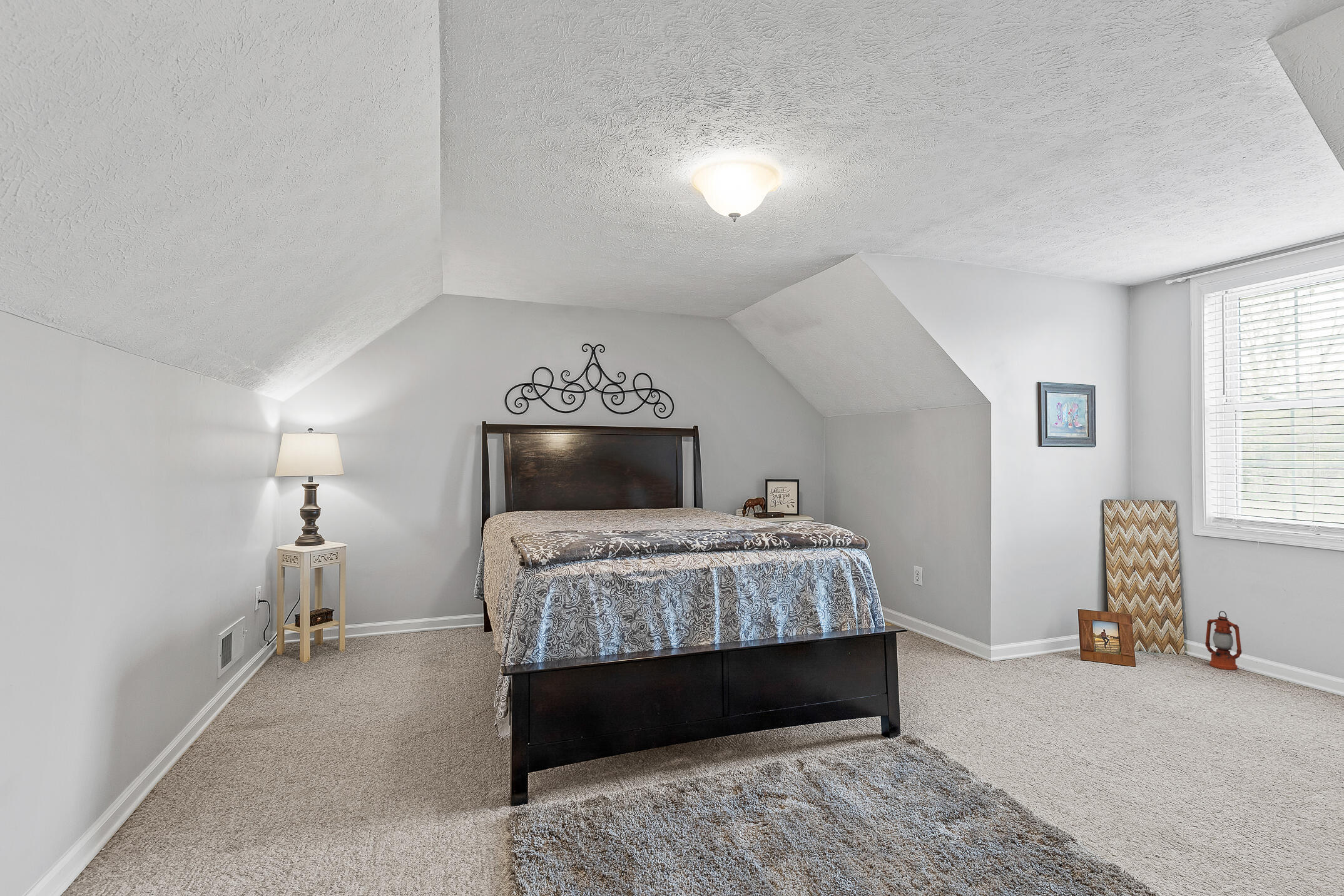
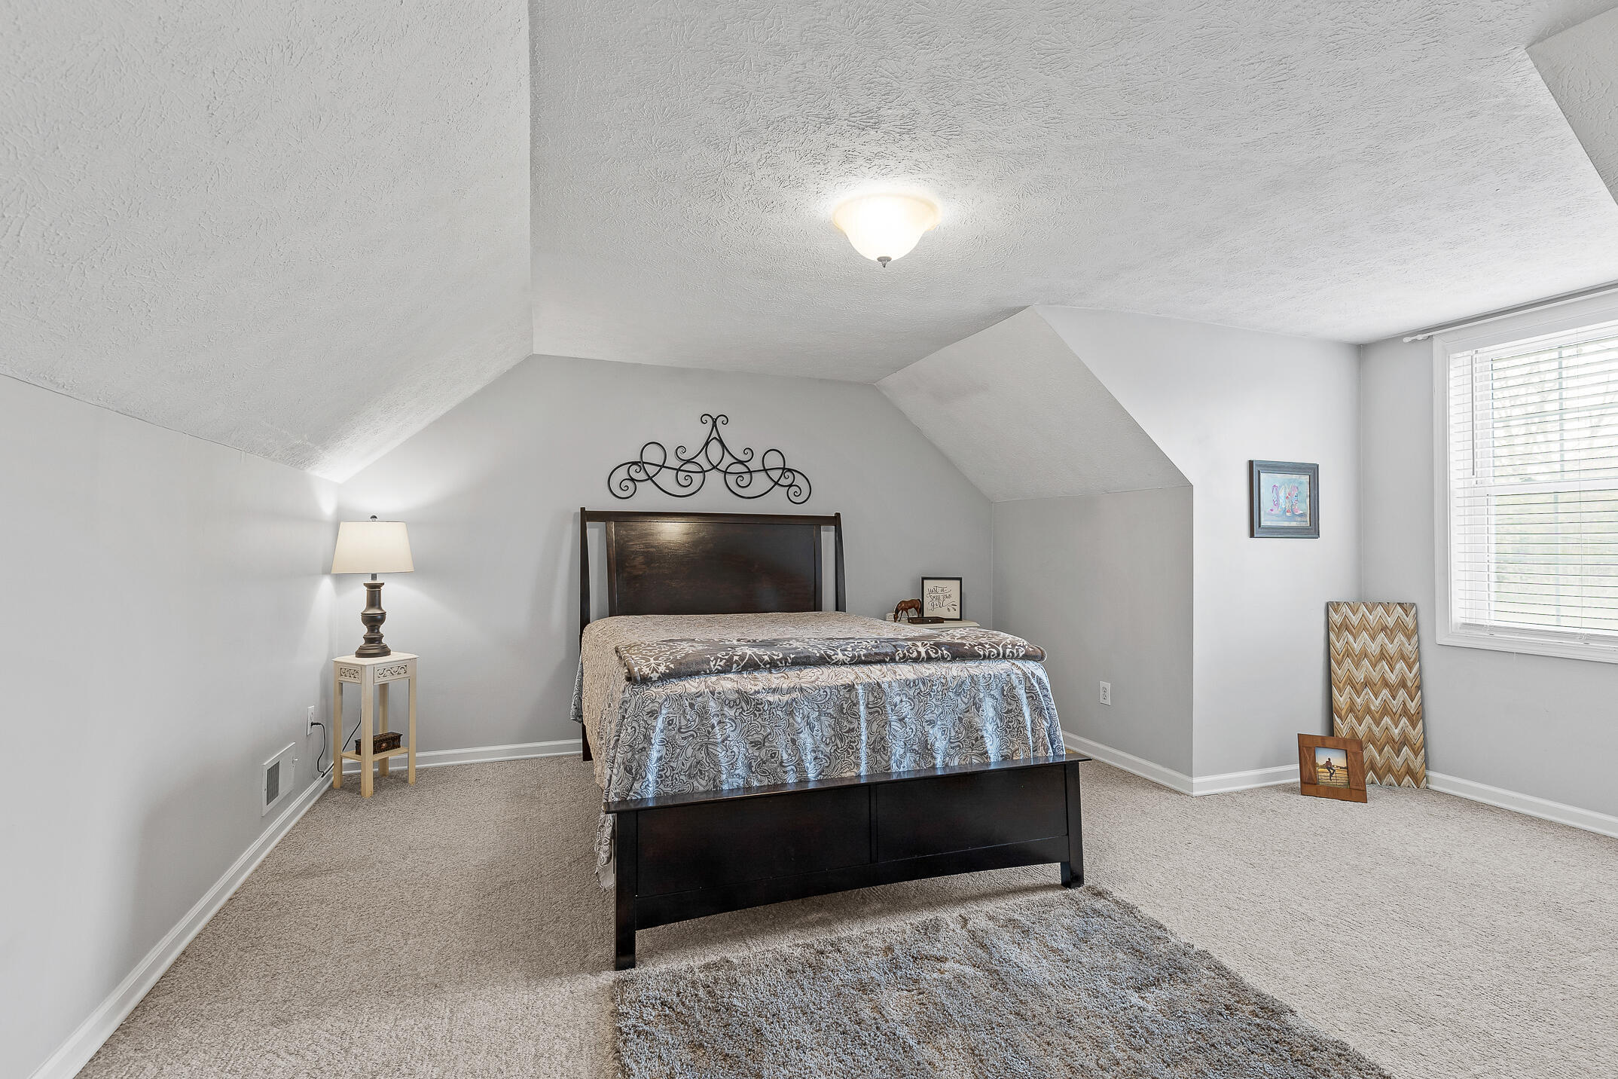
- lantern (1223, 639)
